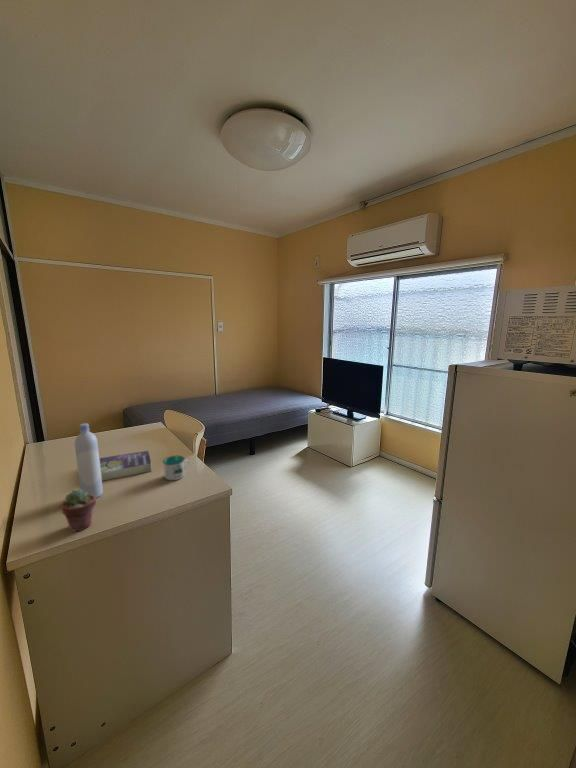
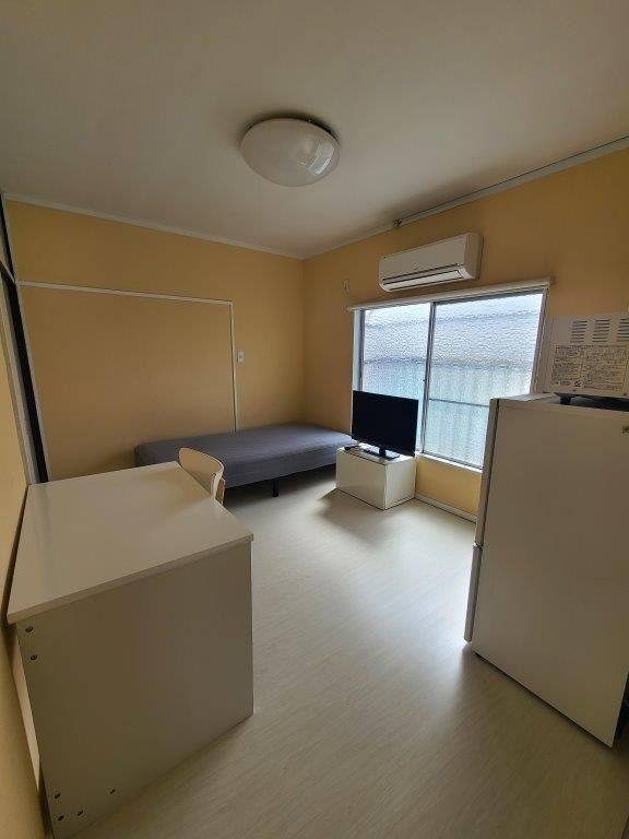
- potted succulent (79, 508)
- book (122, 463)
- bottle (88, 460)
- mug (176, 467)
